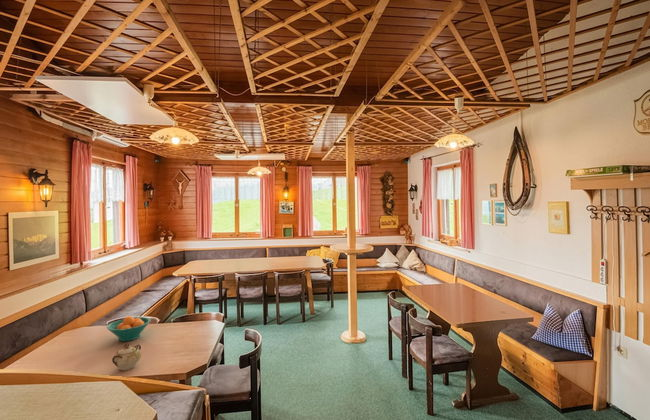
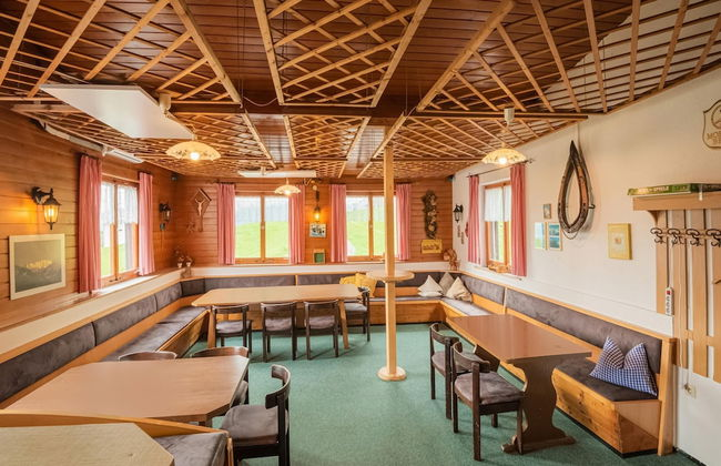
- sugar bowl (127, 355)
- fruit bowl (129, 327)
